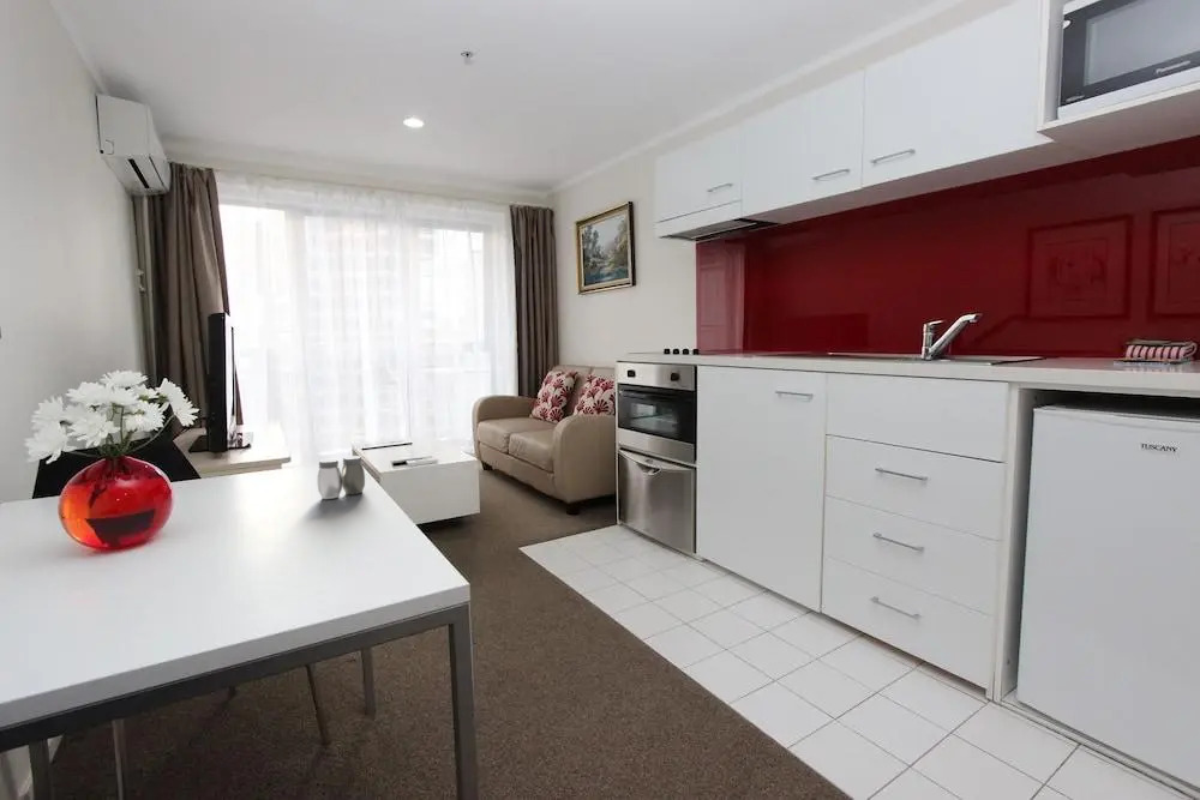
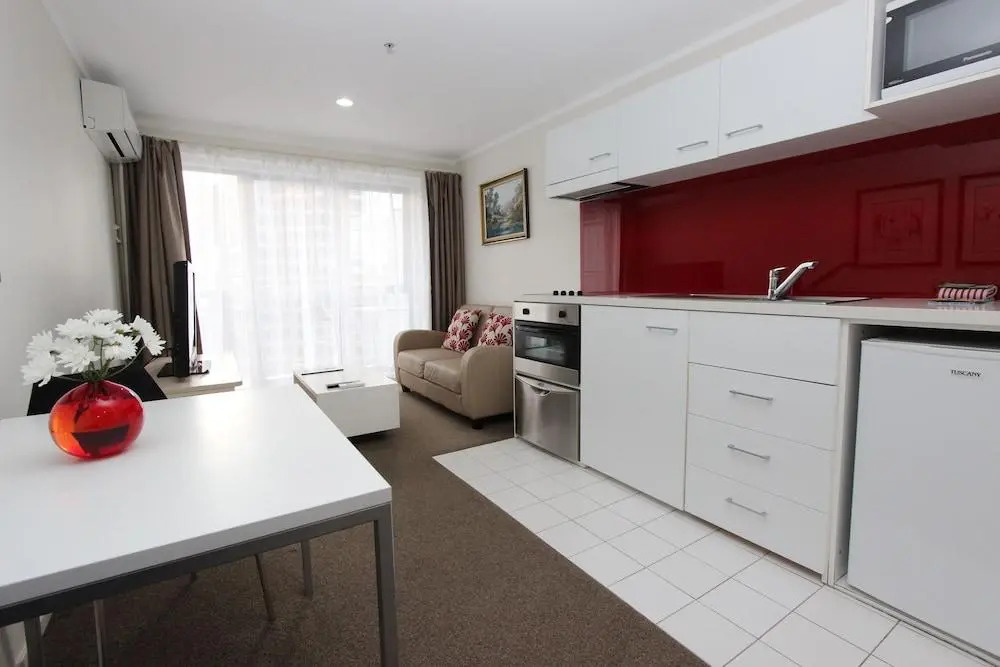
- salt and pepper shaker (341, 476)
